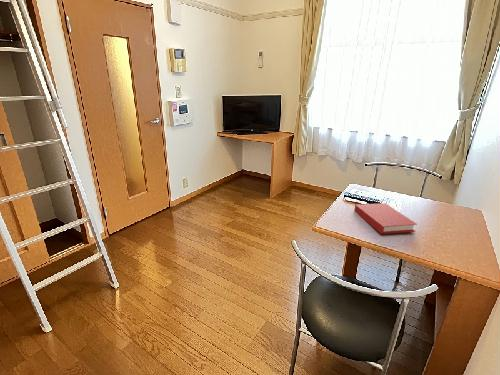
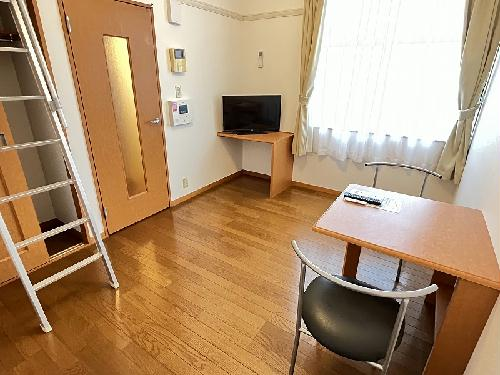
- book (383, 217)
